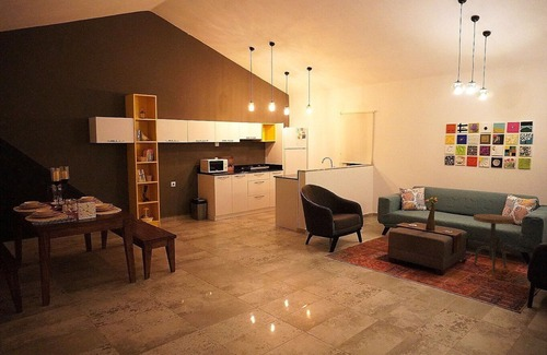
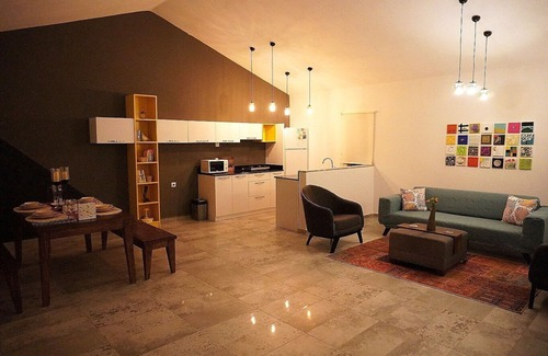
- side table (491, 242)
